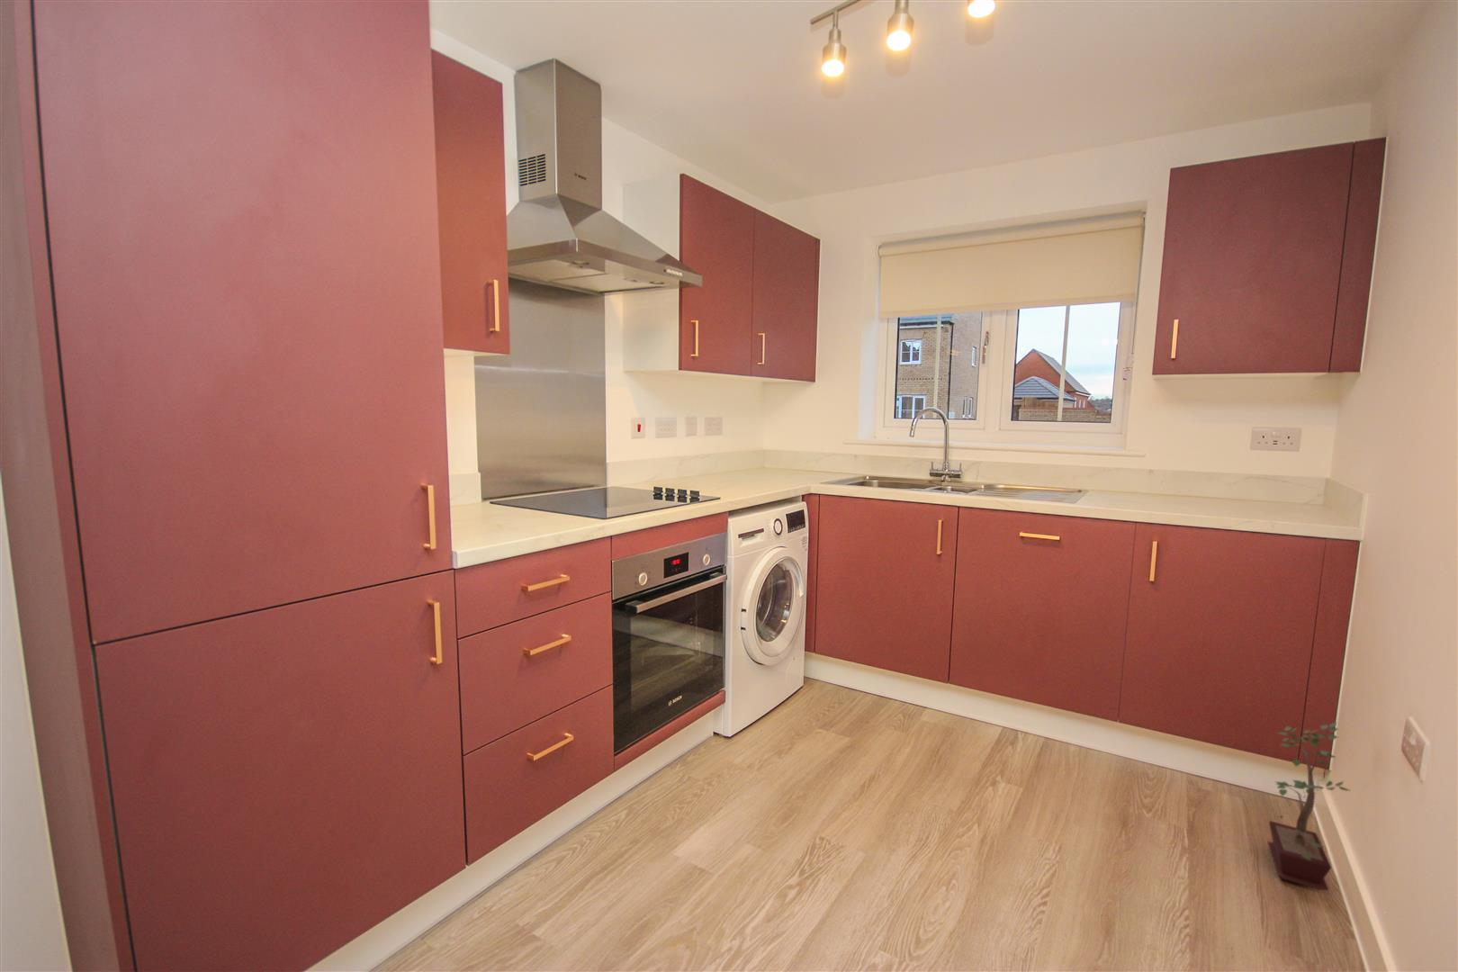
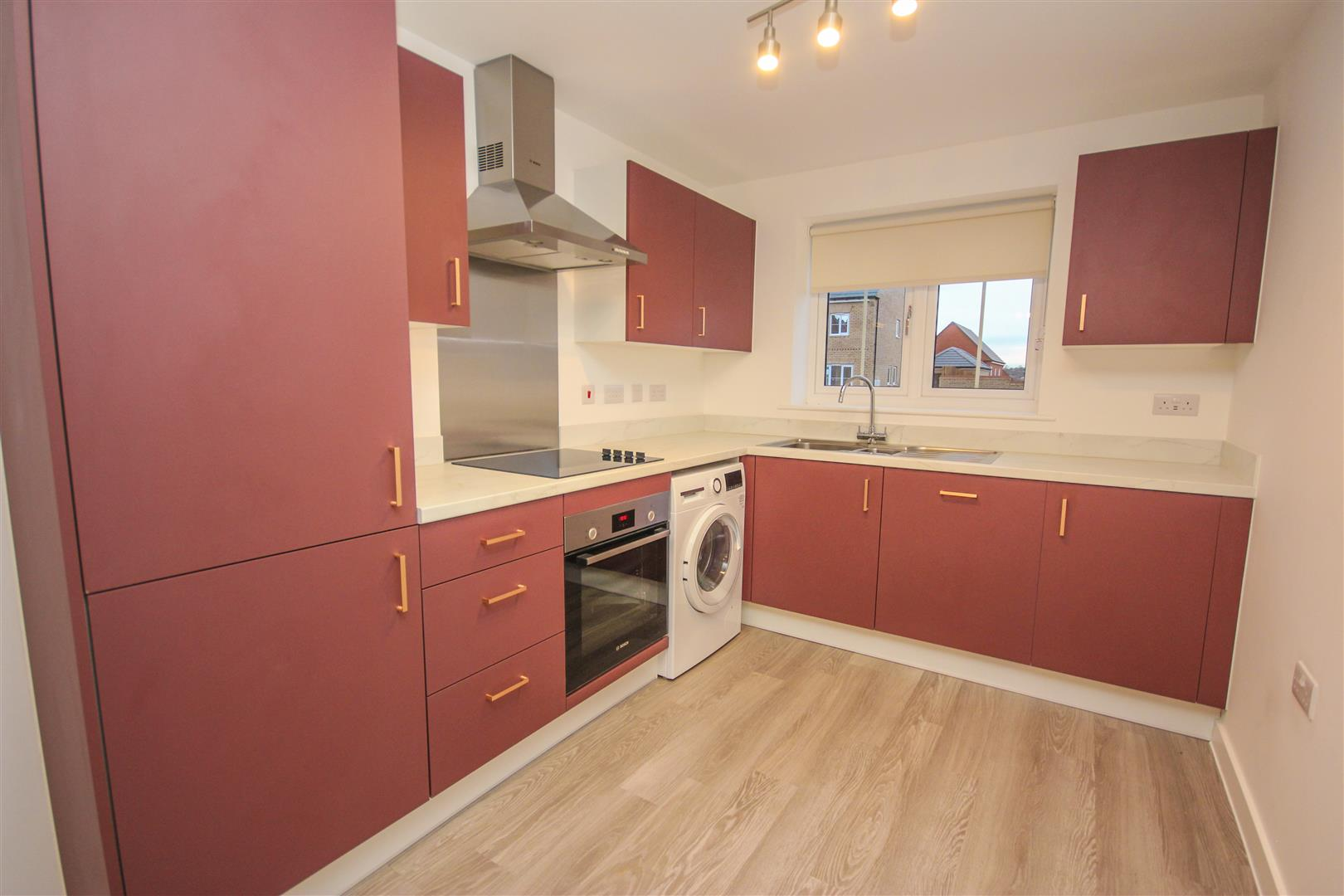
- potted plant (1299, 798)
